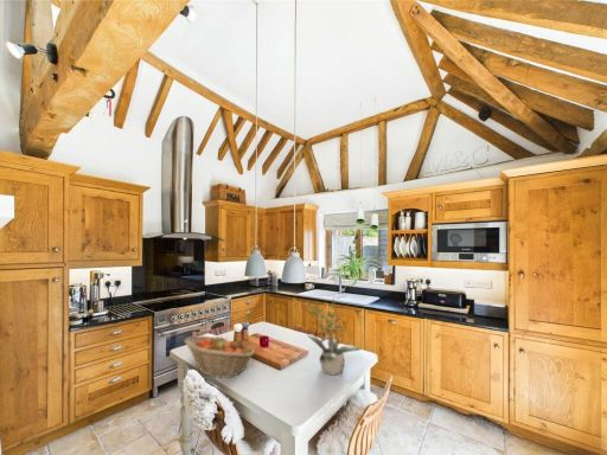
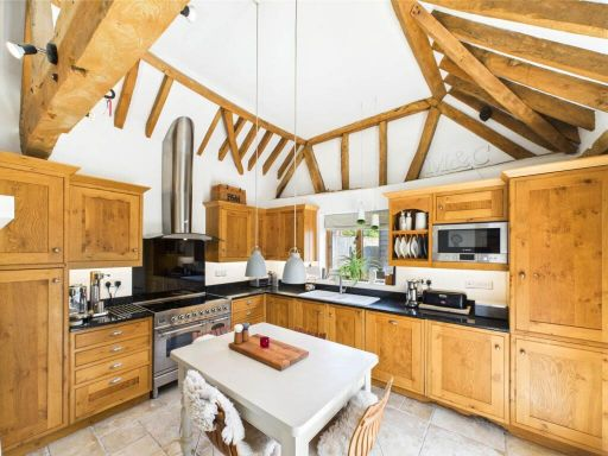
- fruit basket (219, 351)
- potted plant (330, 335)
